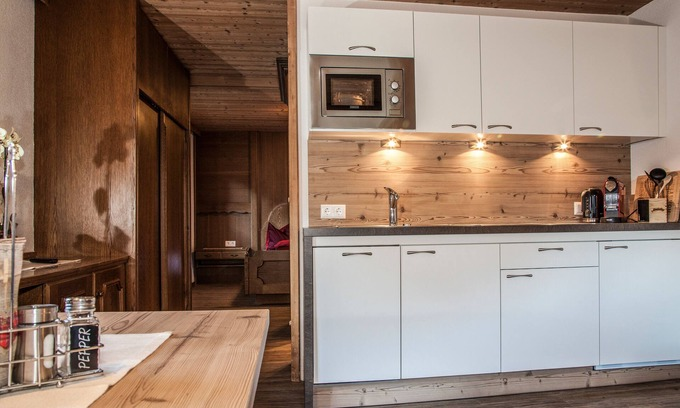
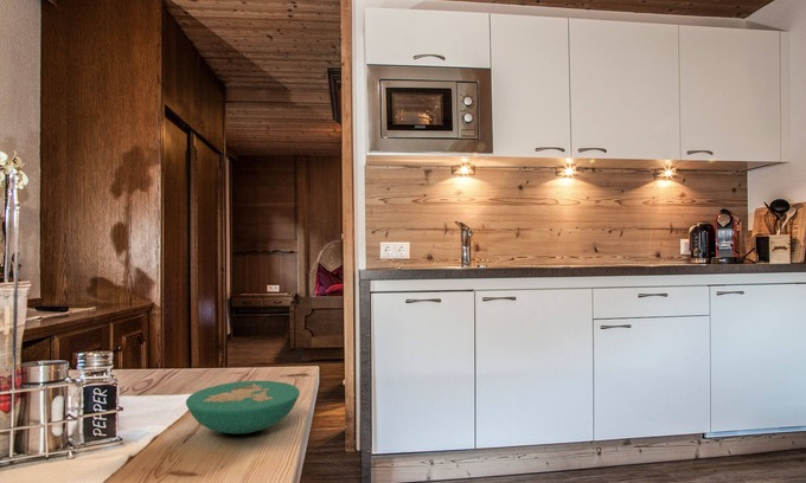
+ bowl (244, 410)
